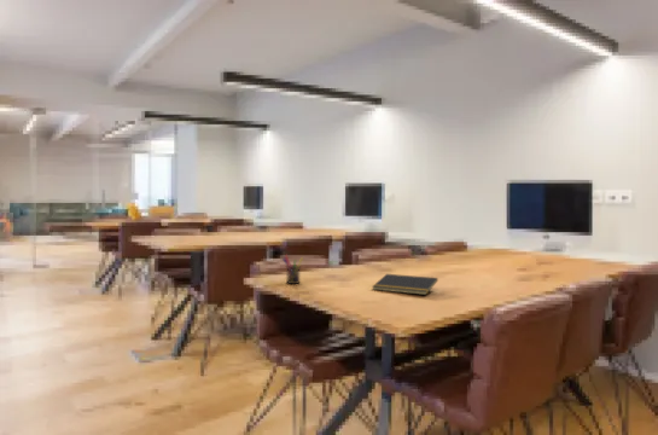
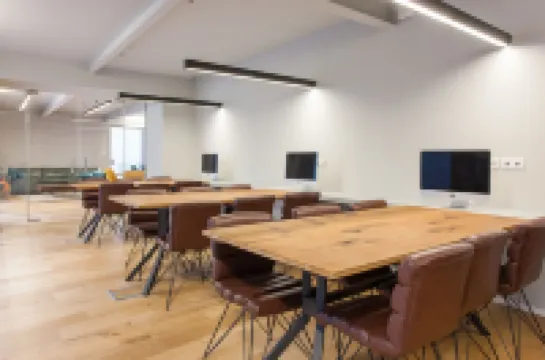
- notepad (404, 283)
- pen holder (292, 268)
